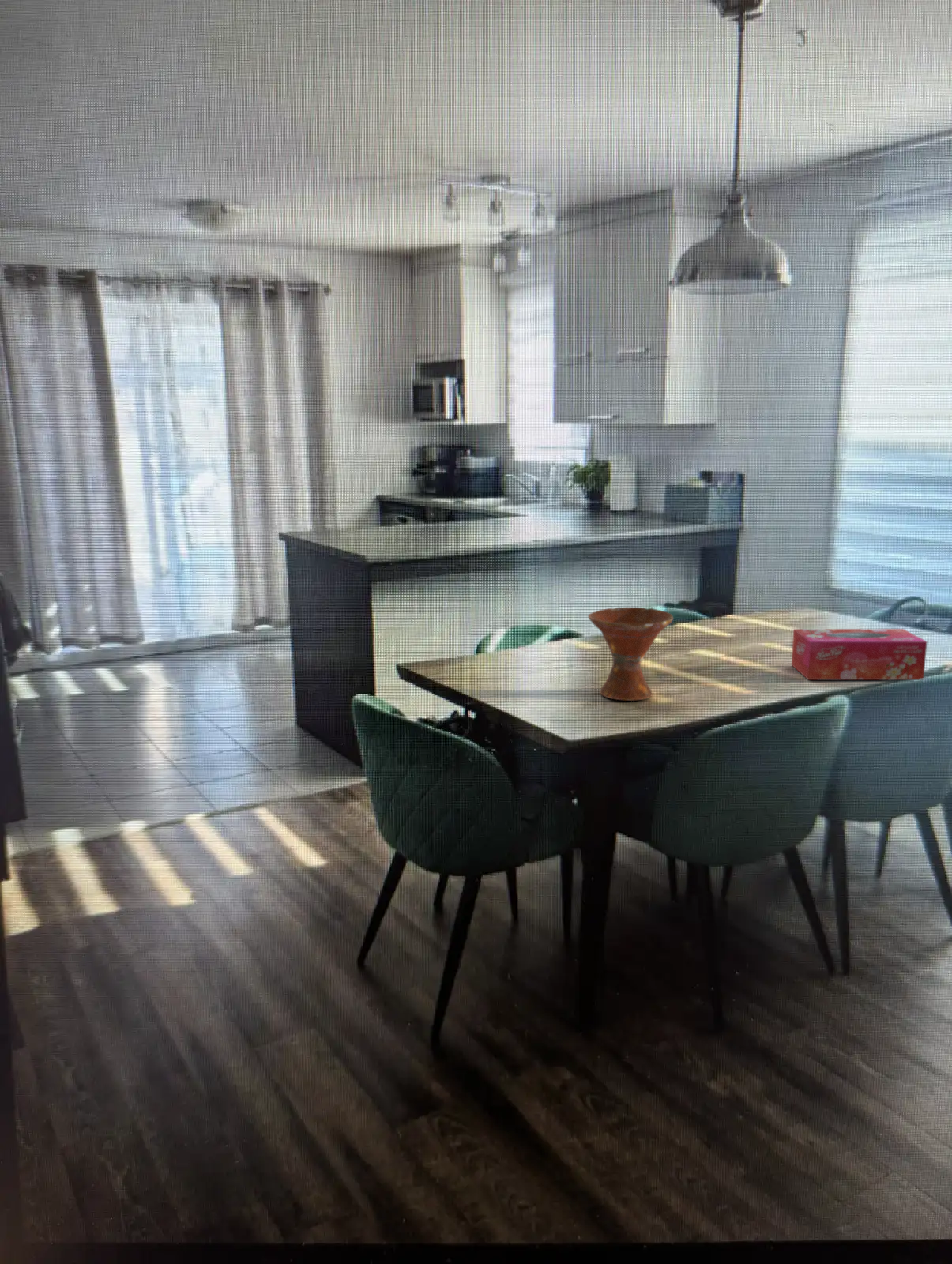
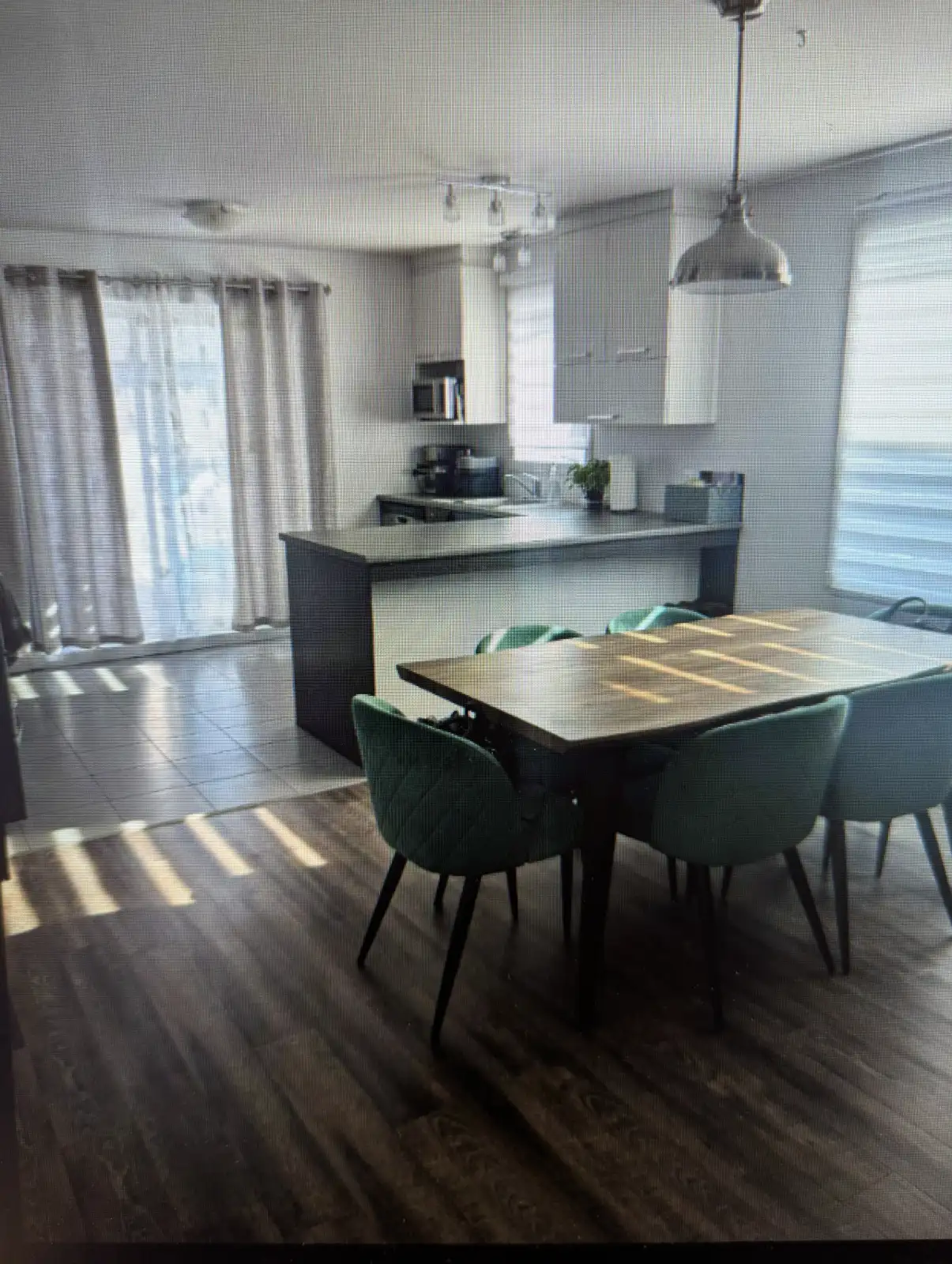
- tissue box (856, 653)
- bowl (629, 654)
